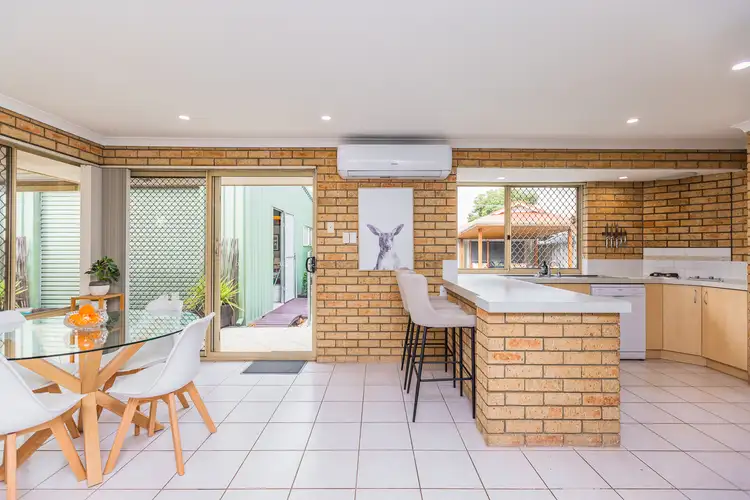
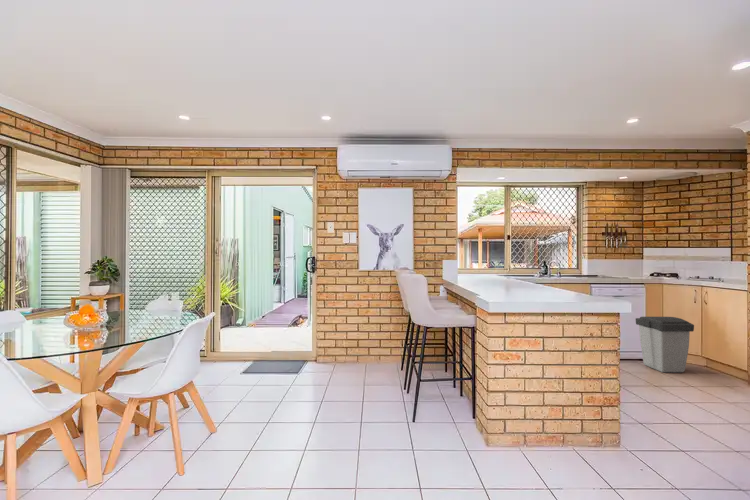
+ trash can (662, 343)
